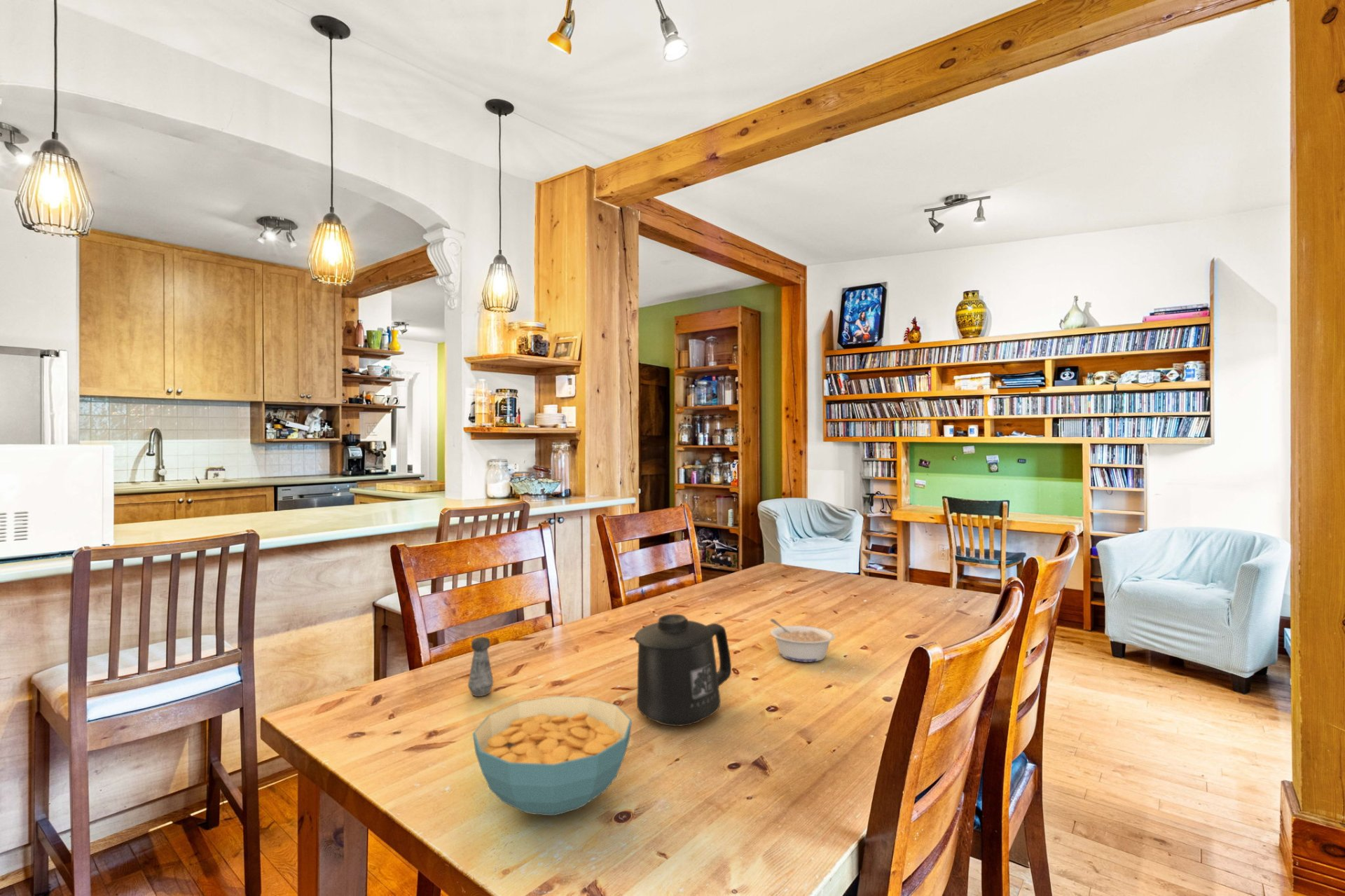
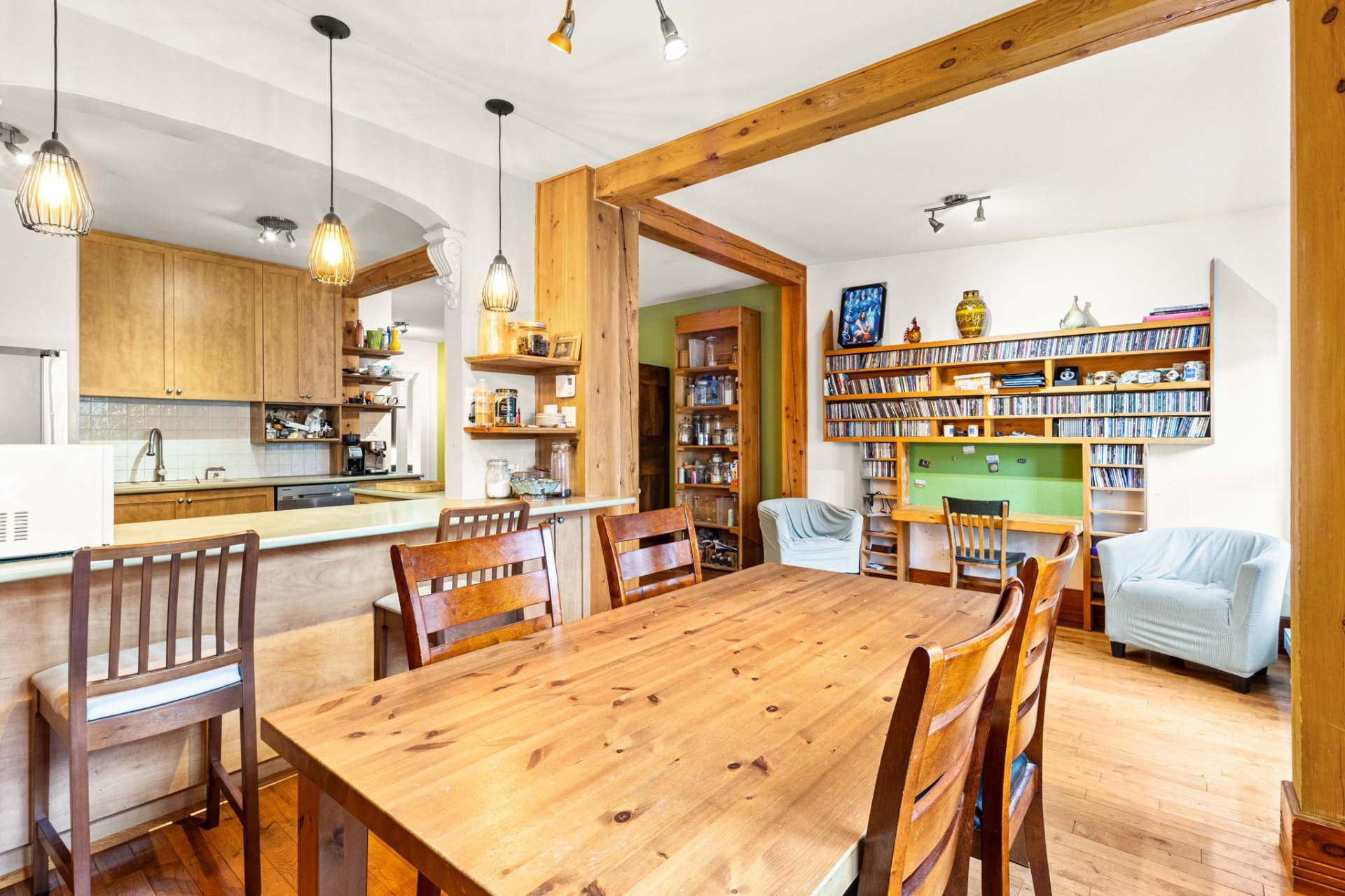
- cereal bowl (554, 764)
- mug (682, 661)
- legume (799, 642)
- salt shaker (481, 666)
